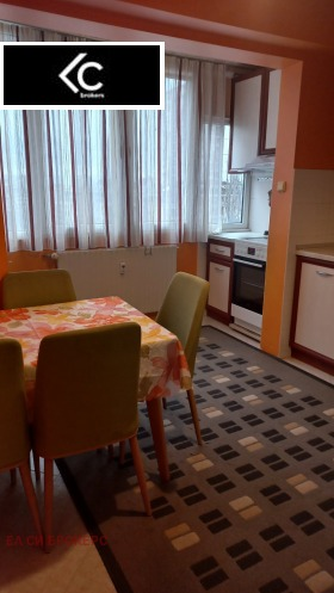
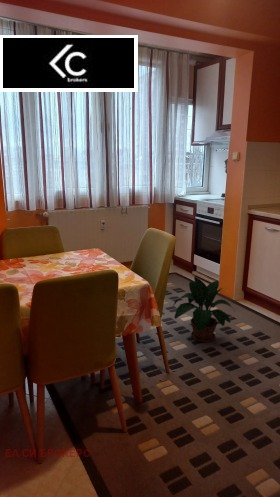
+ potted plant (202, 304)
